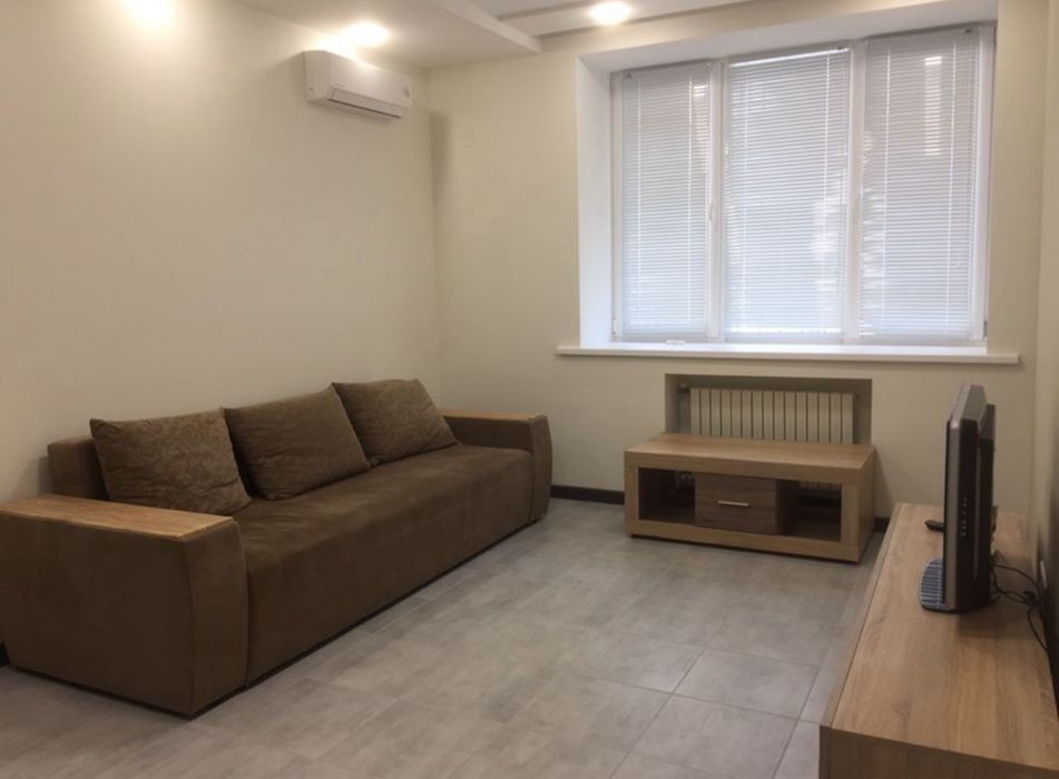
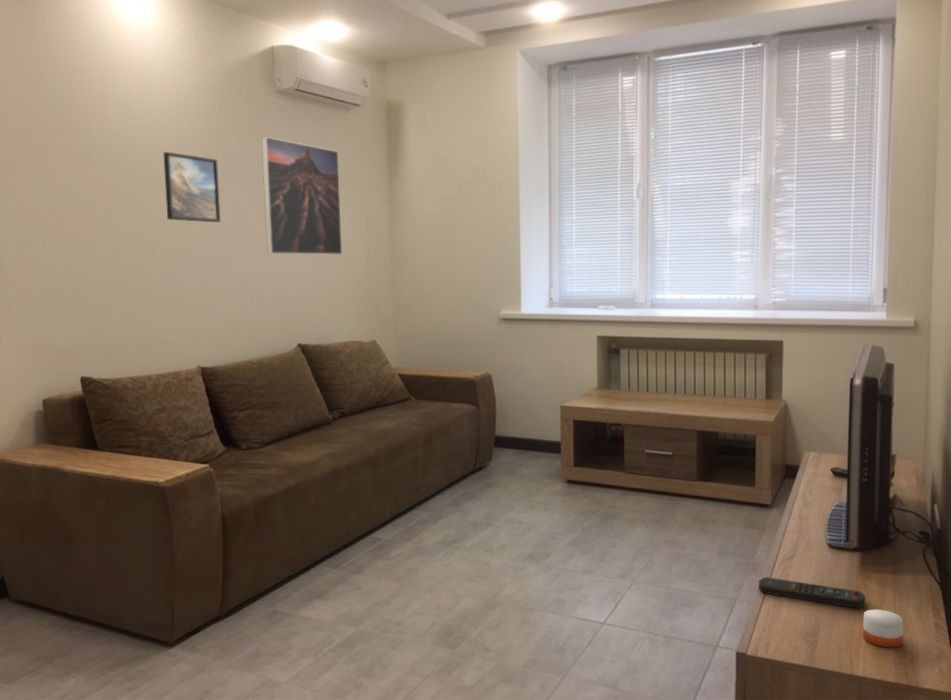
+ candle (883, 615)
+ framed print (304, 199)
+ remote control (810, 591)
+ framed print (193, 188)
